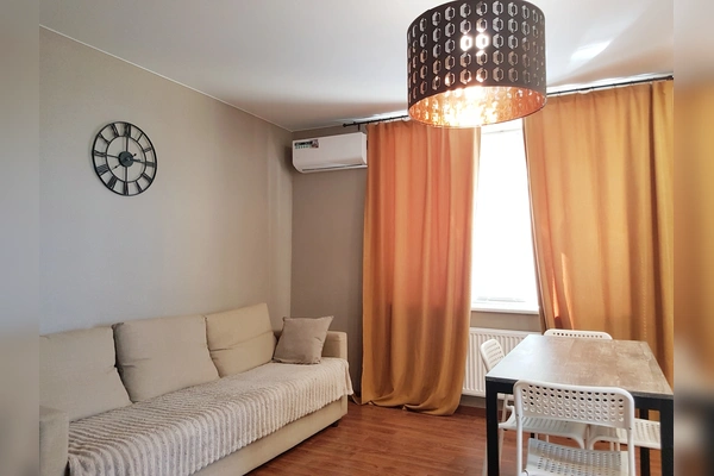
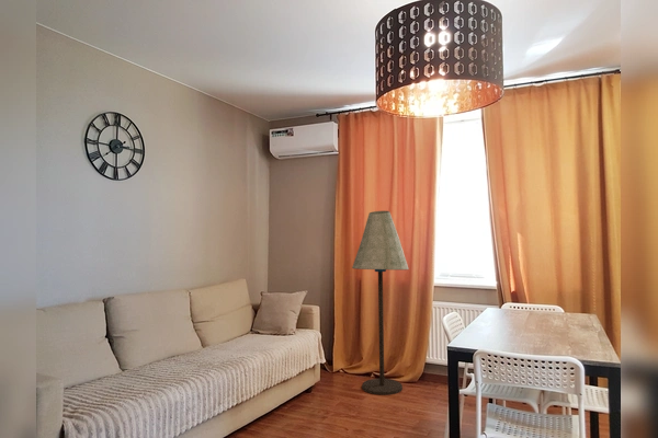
+ floor lamp (381, 298)
